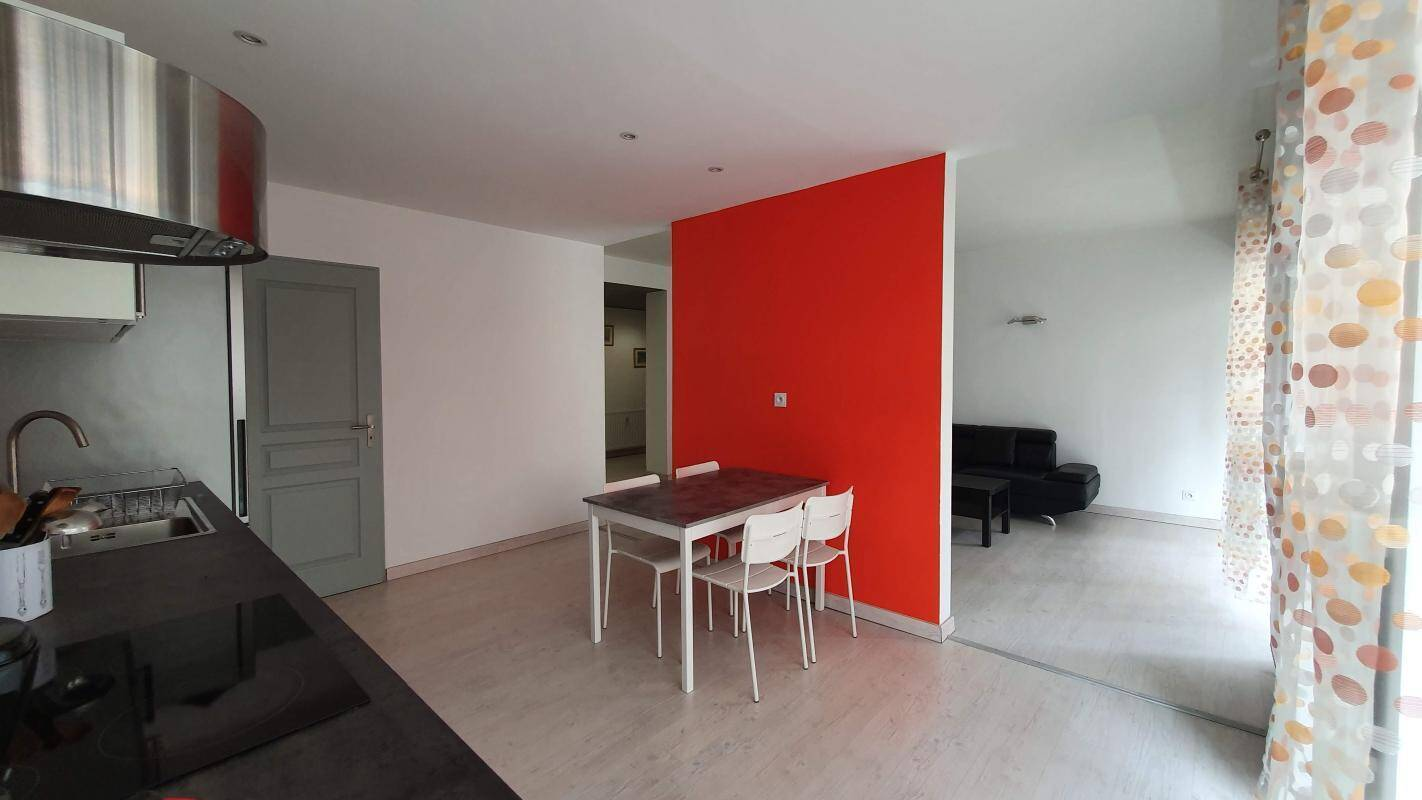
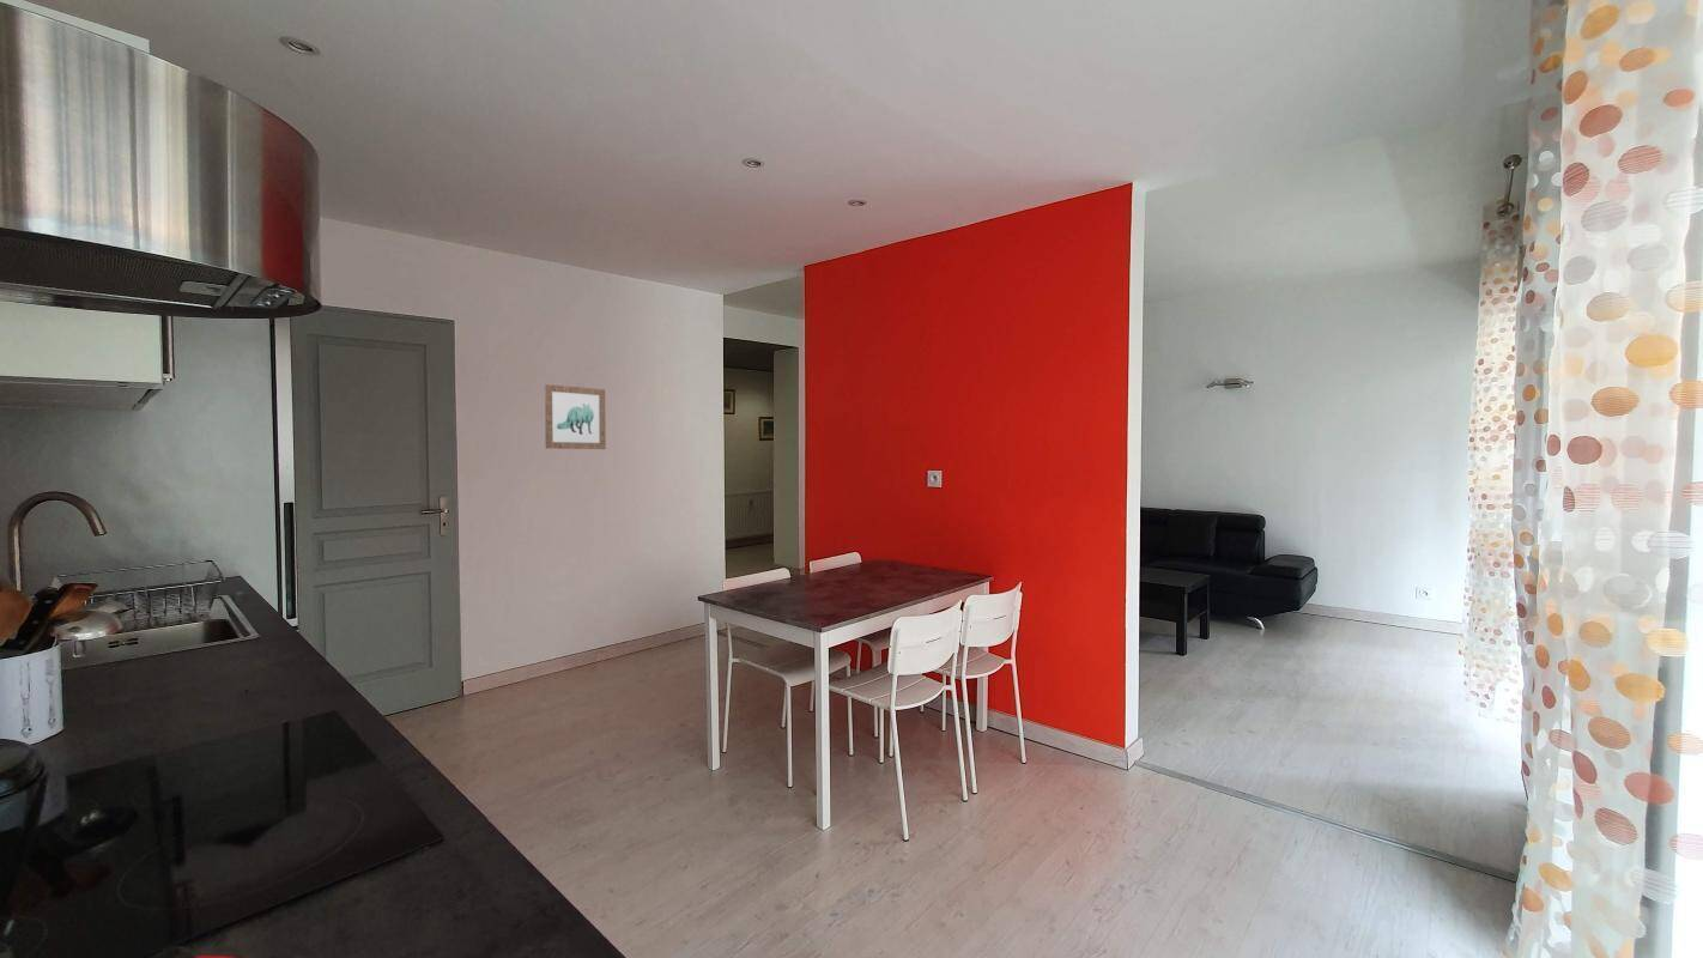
+ wall art (576, 418)
